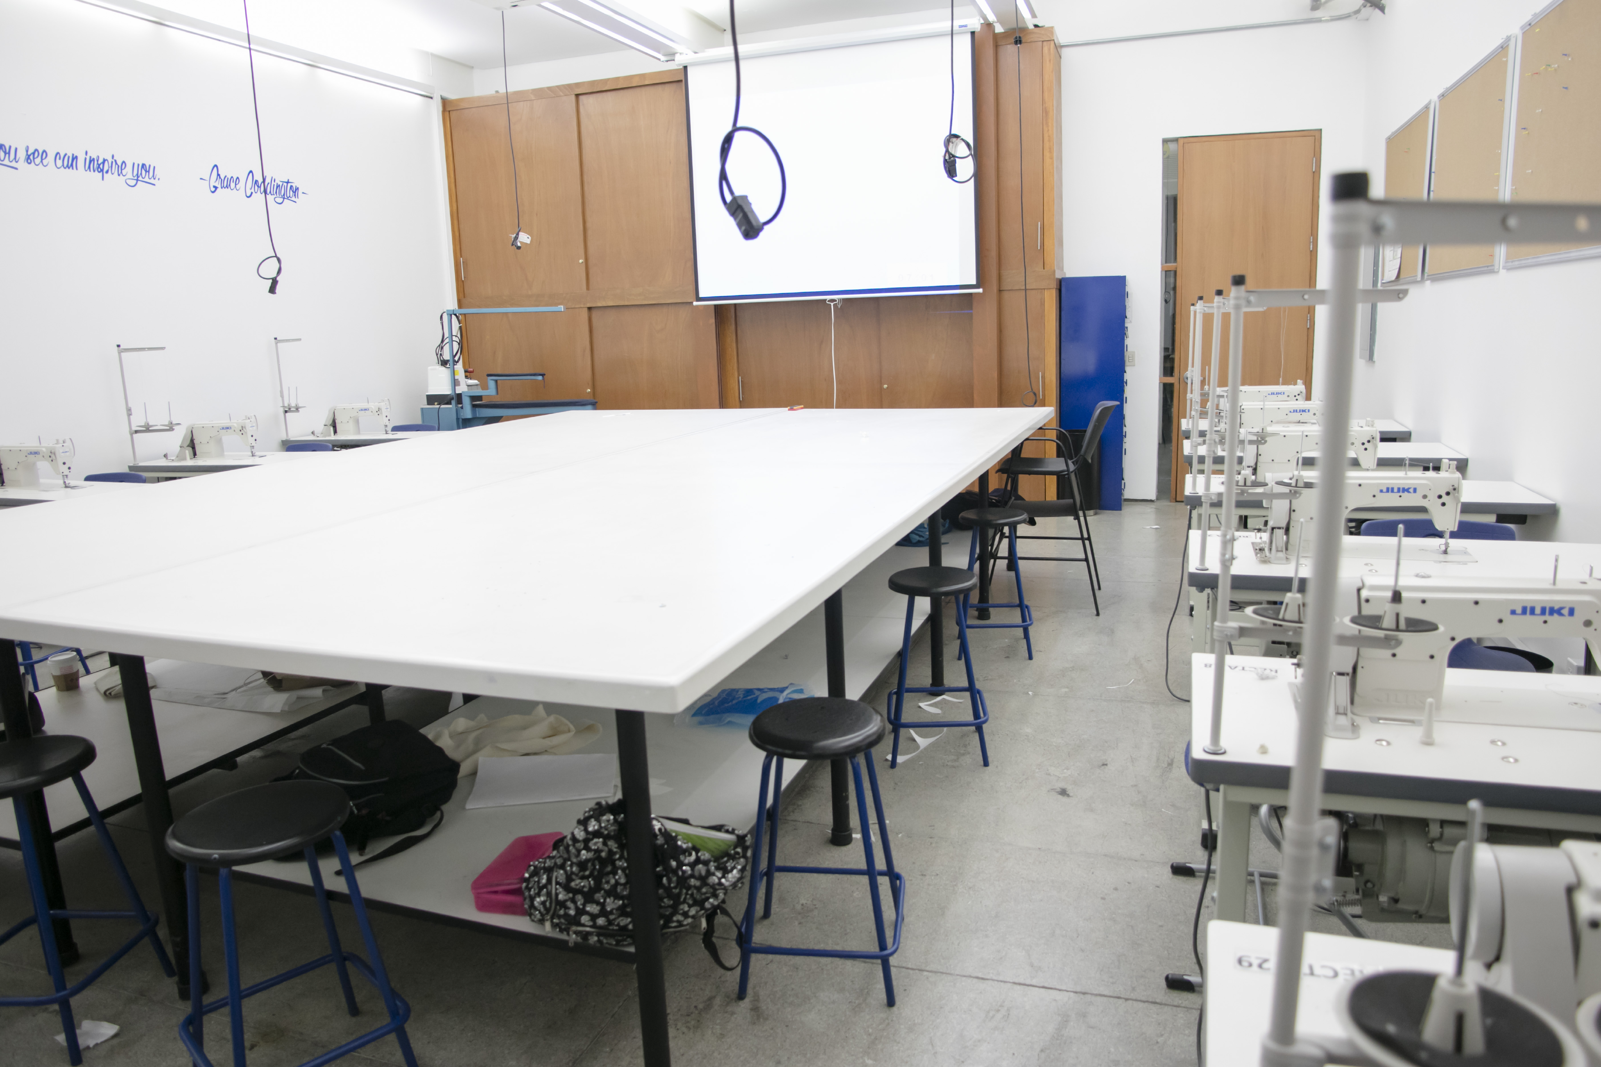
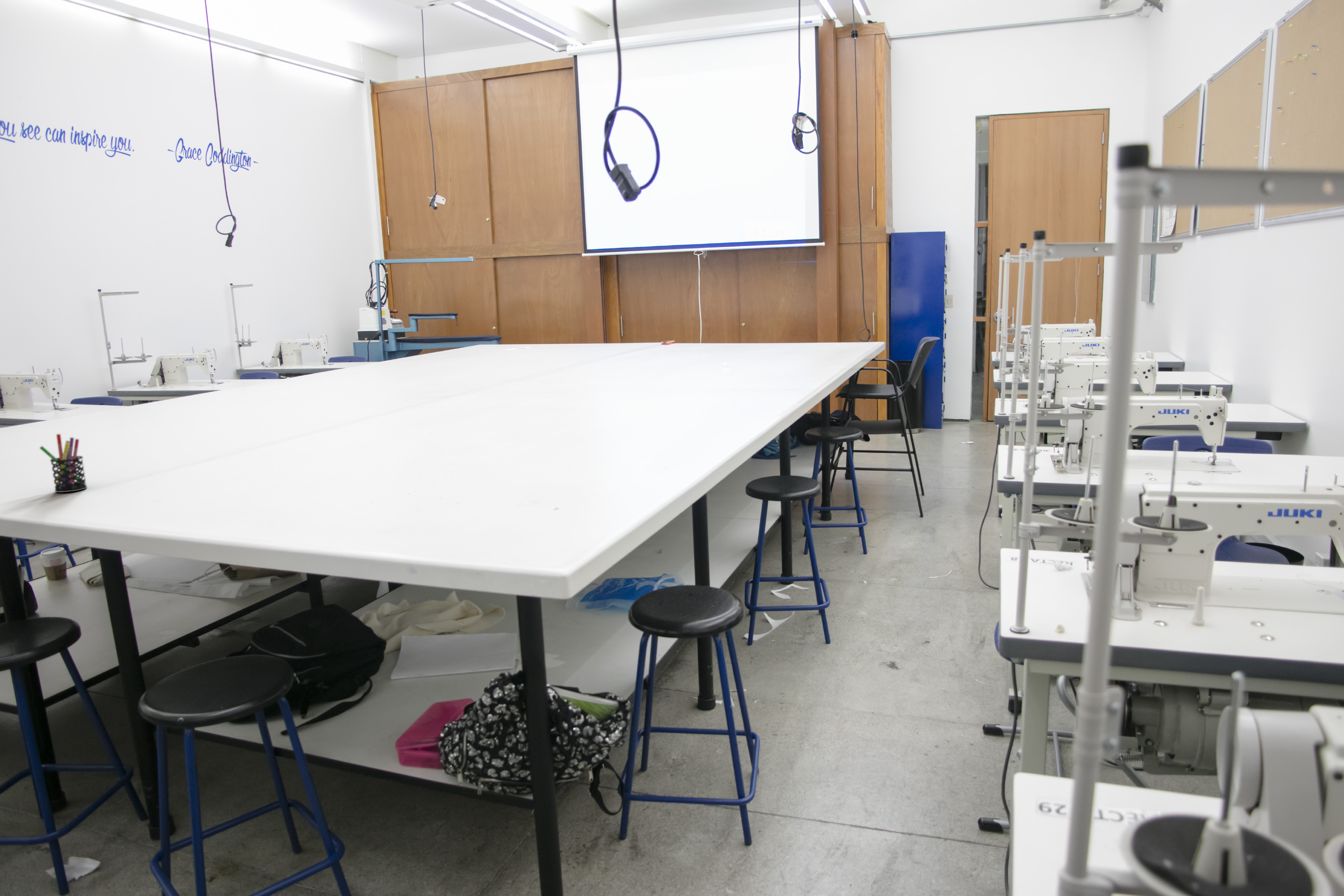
+ pen holder (63, 463)
